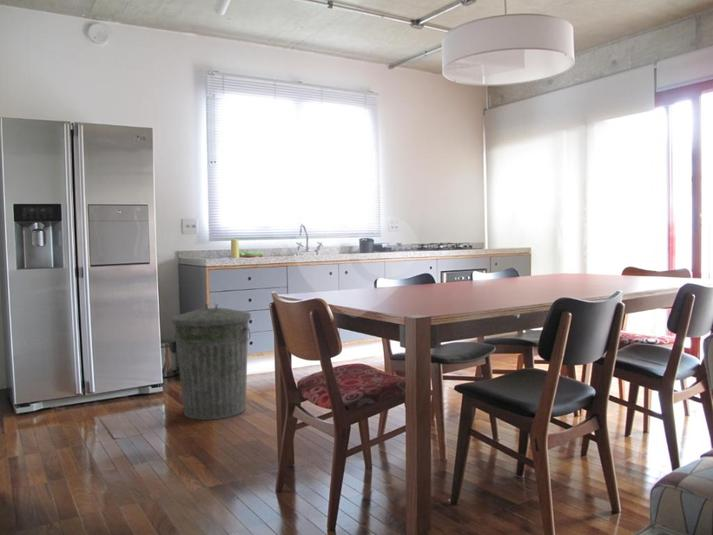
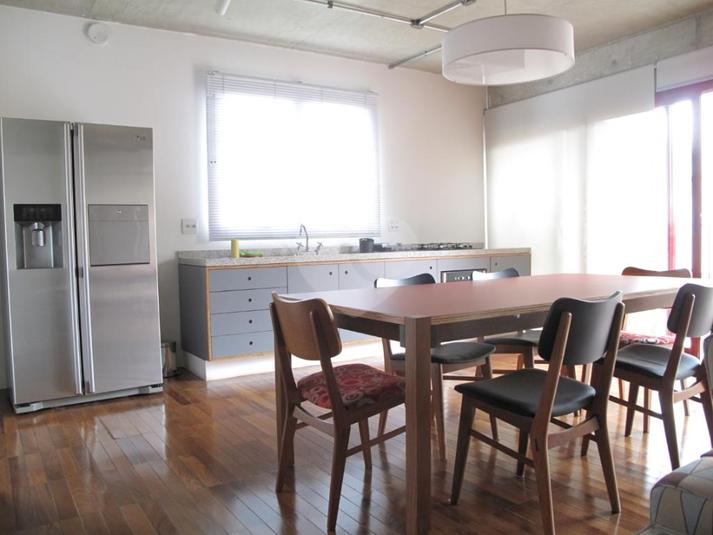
- trash can (213, 357)
